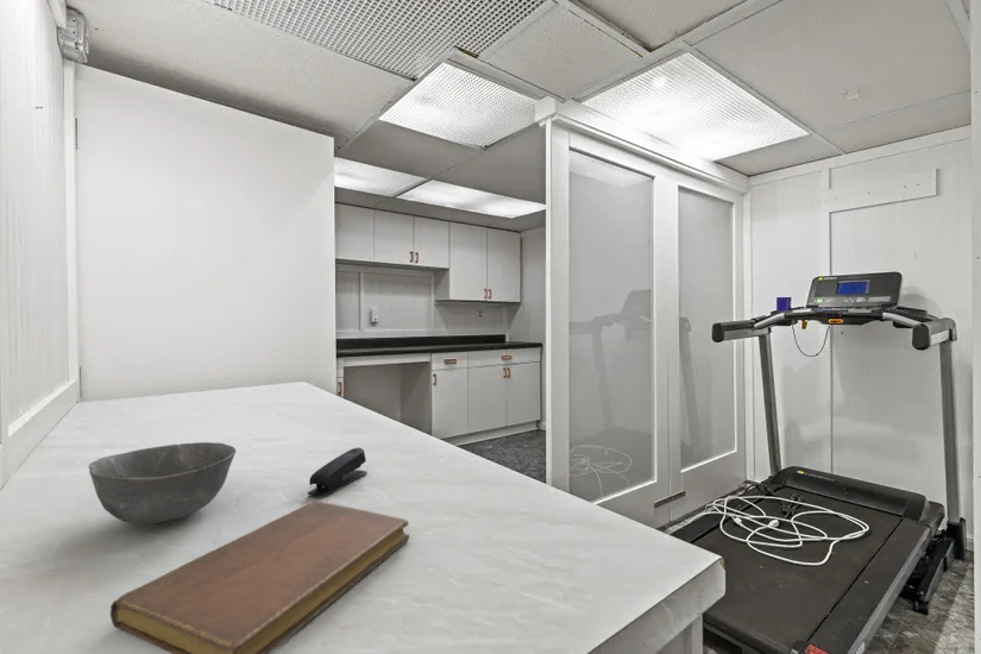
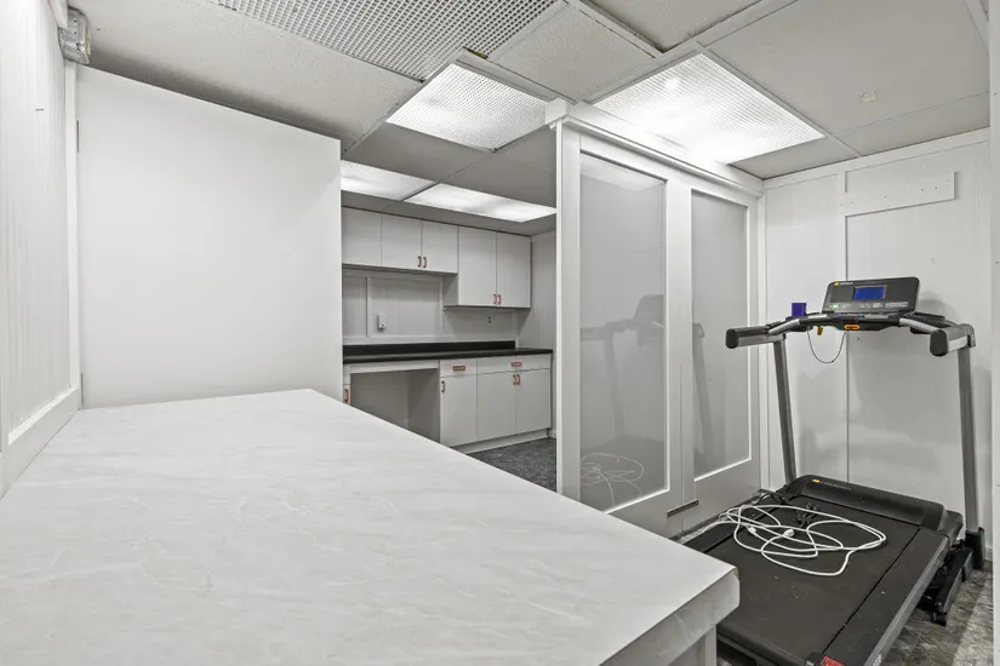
- notebook (284, 562)
- bowl (168, 485)
- stapler (339, 470)
